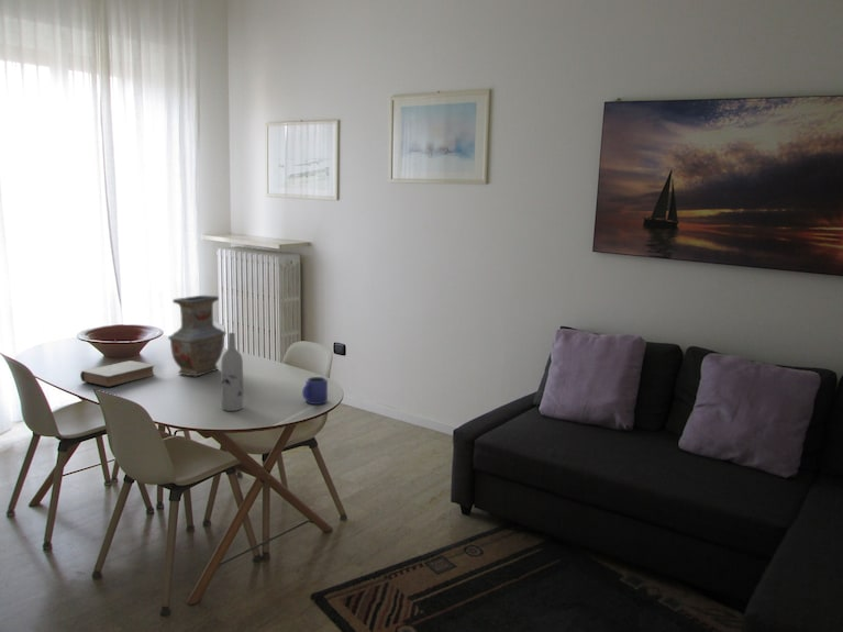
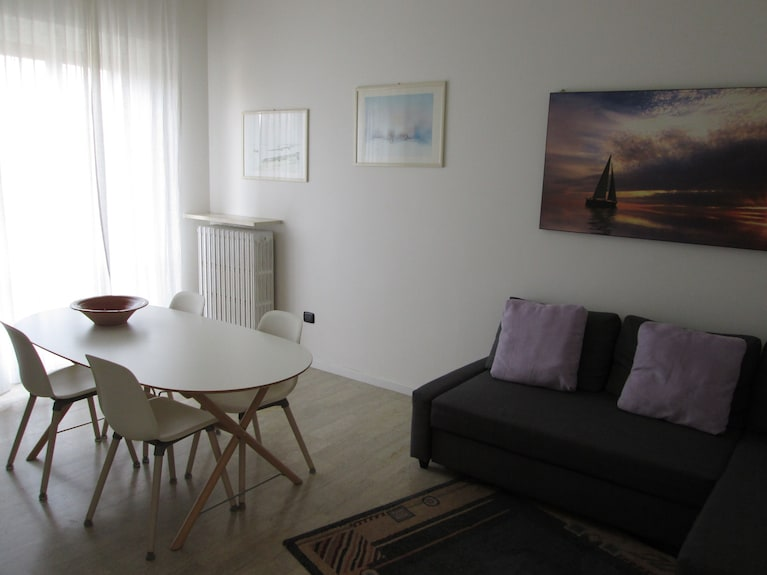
- vase (197, 334)
- wine bottle (232, 370)
- mug (313, 390)
- book (119, 373)
